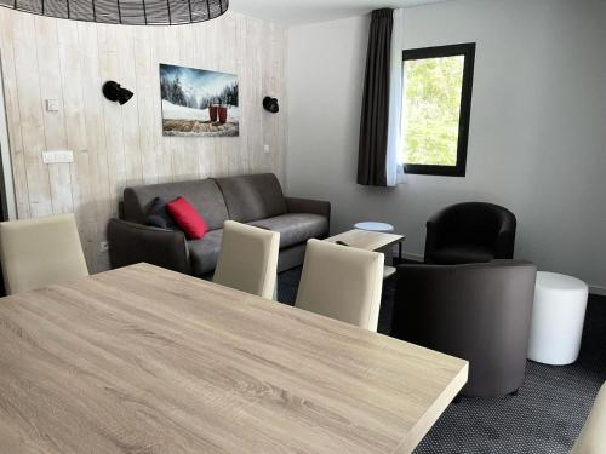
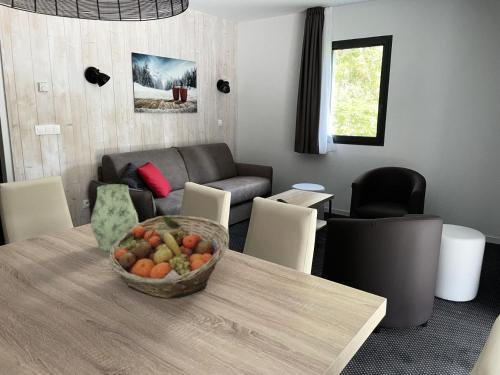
+ fruit basket (169, 253)
+ vase (114, 217)
